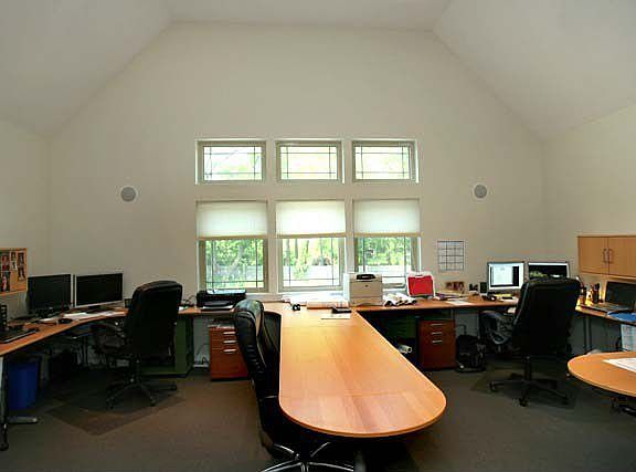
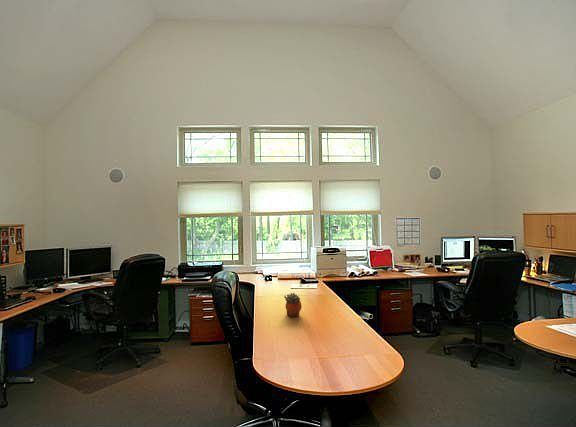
+ succulent planter (292, 303)
